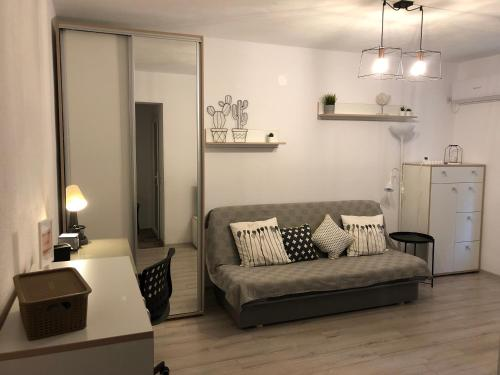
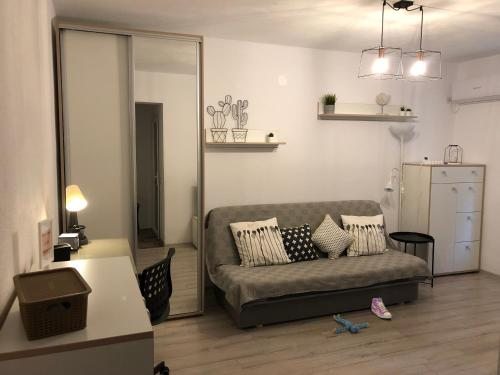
+ plush toy (346, 323)
+ sneaker (380, 306)
